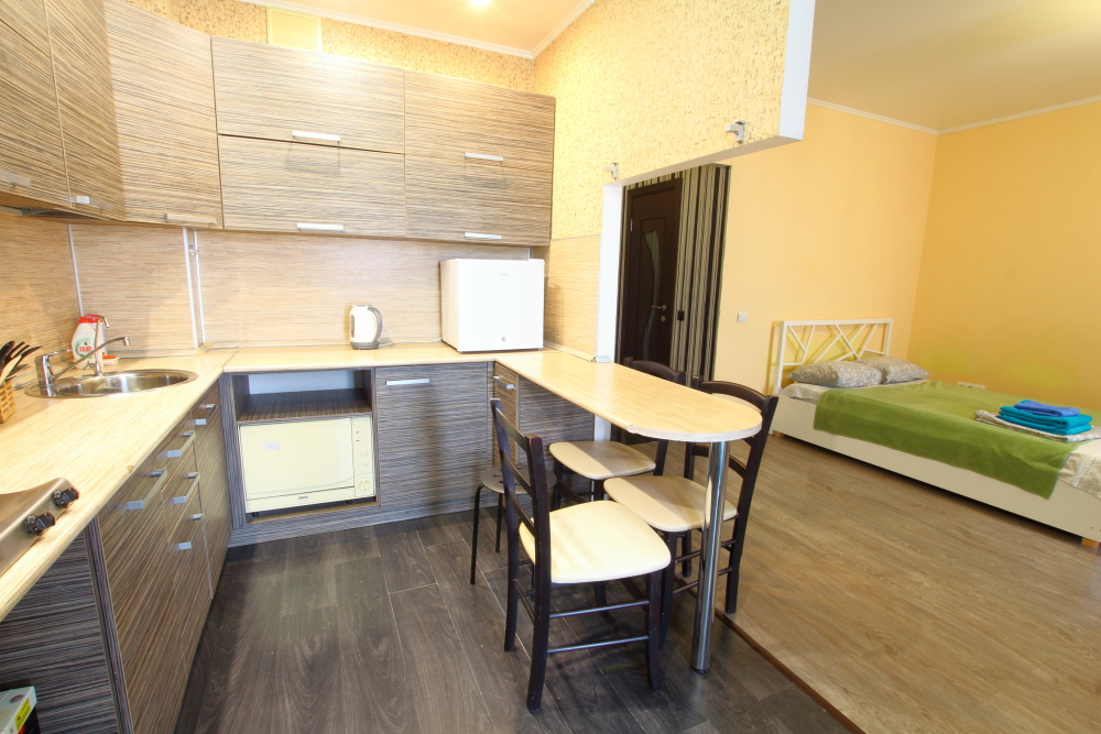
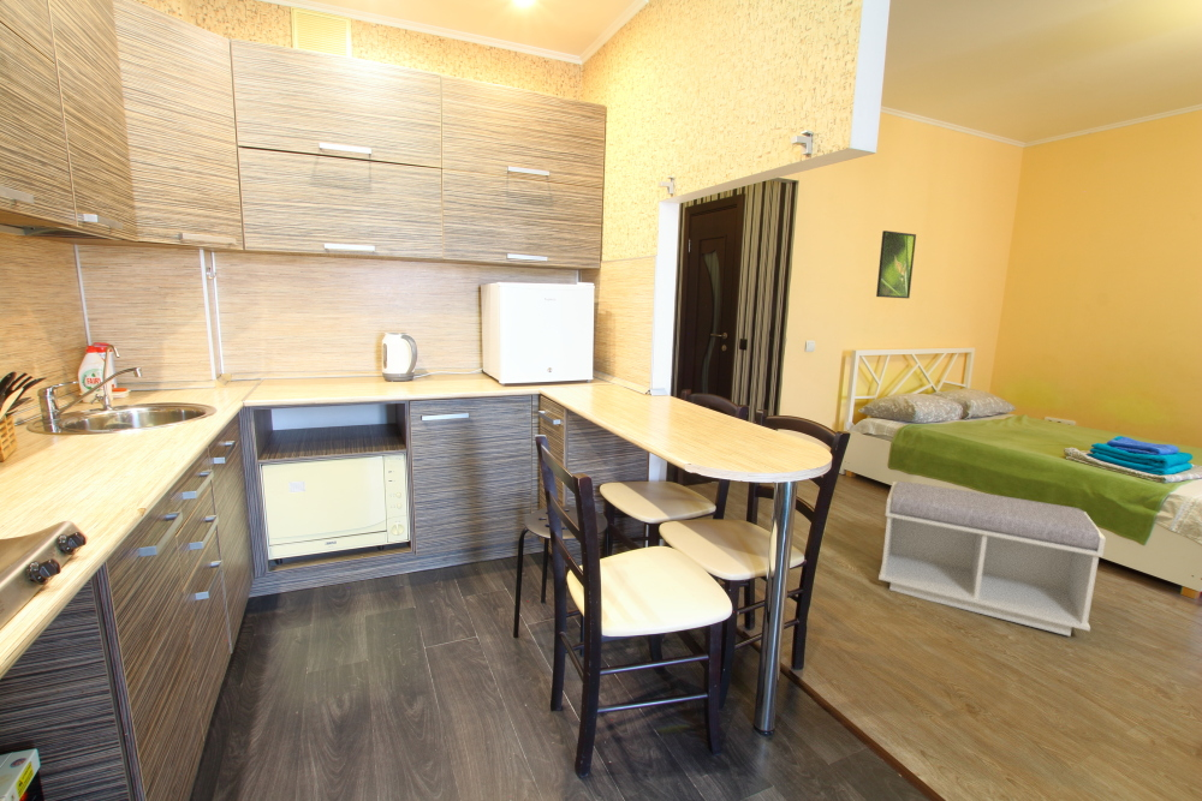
+ bench (978, 549)
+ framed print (895, 265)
